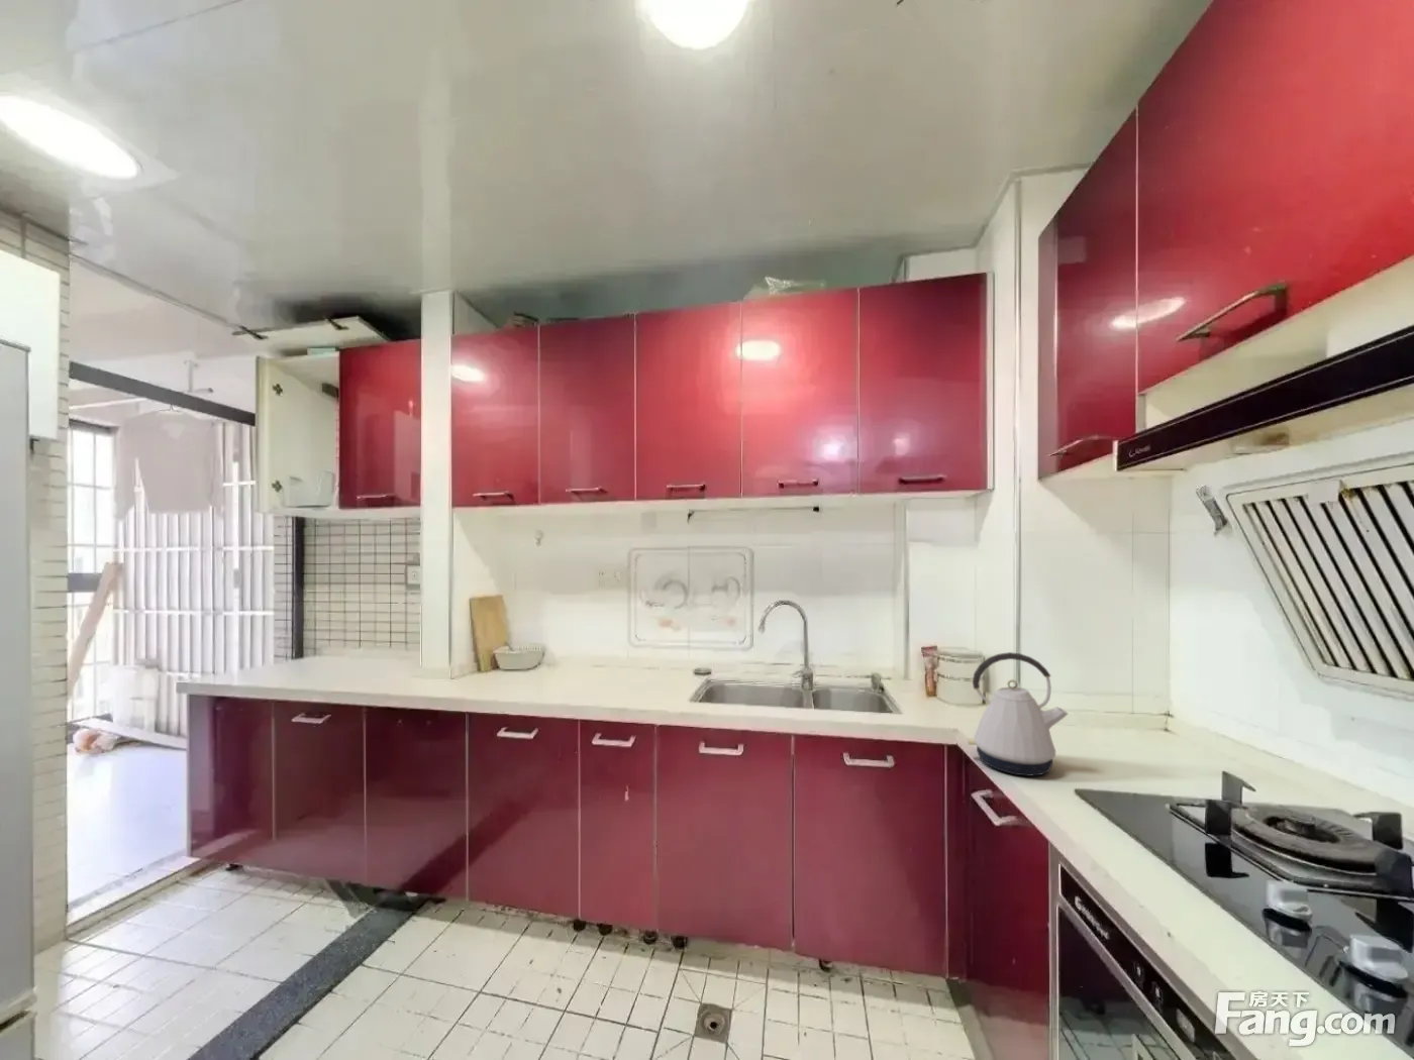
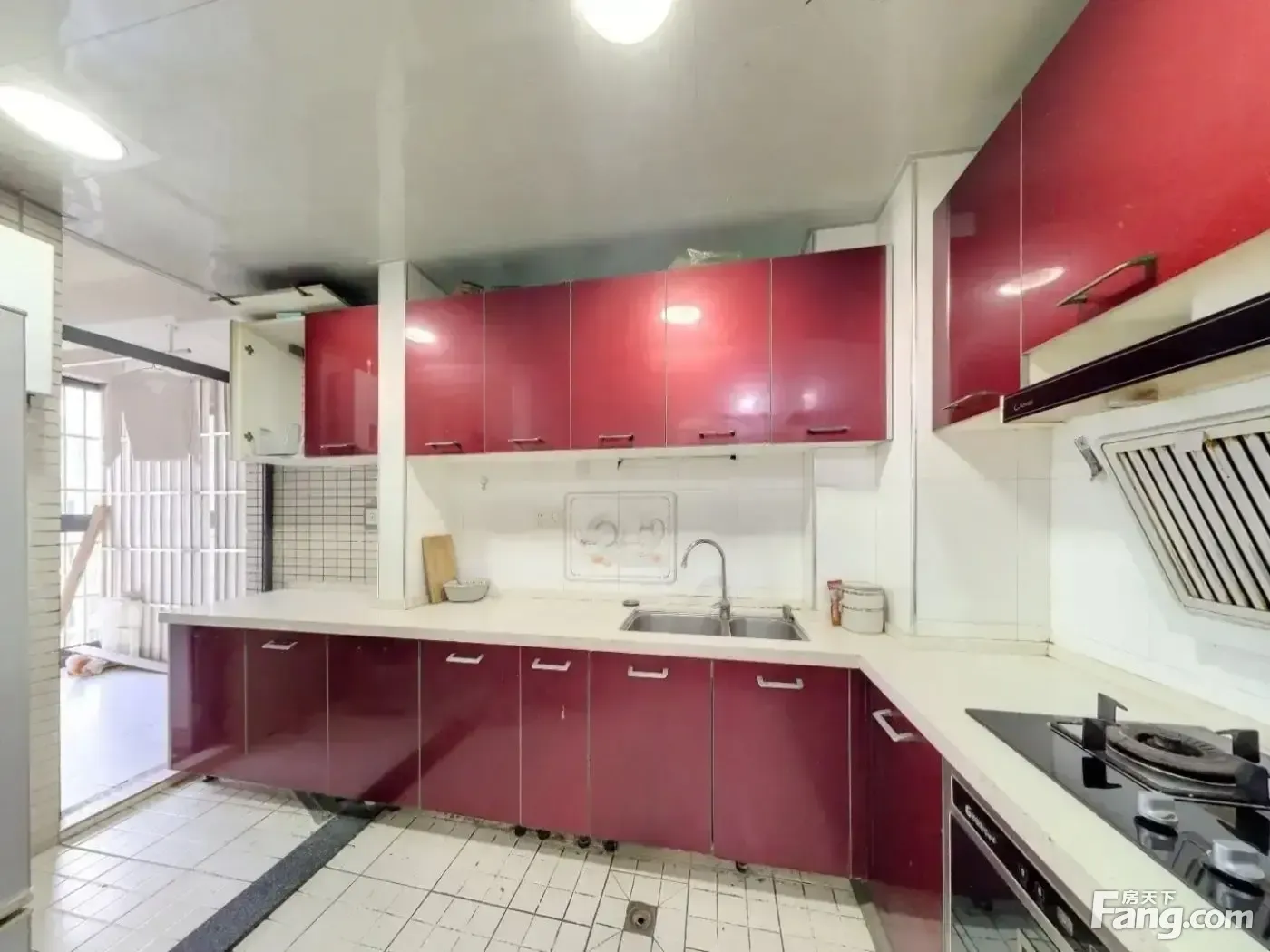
- kettle (1017, 708)
